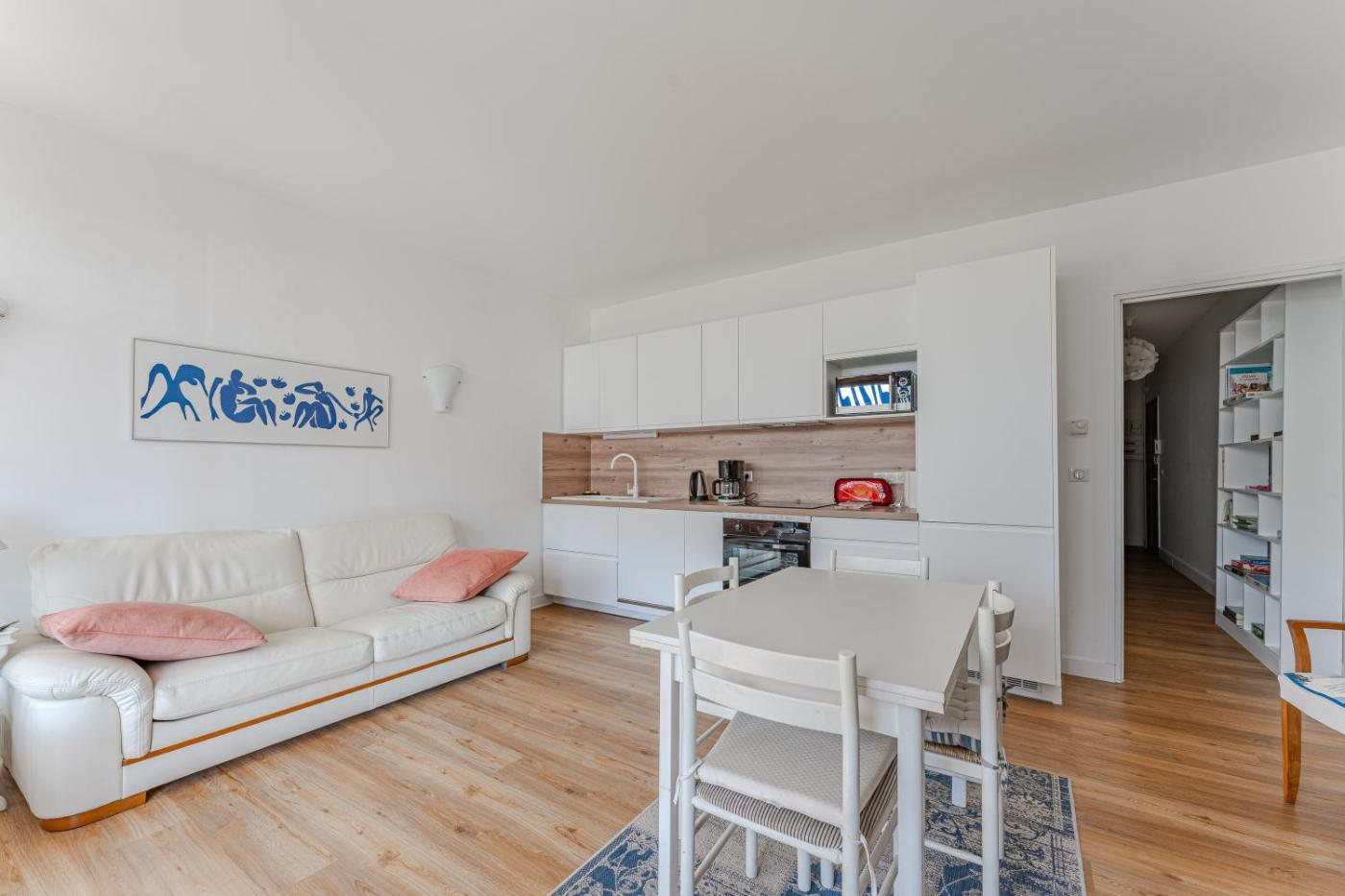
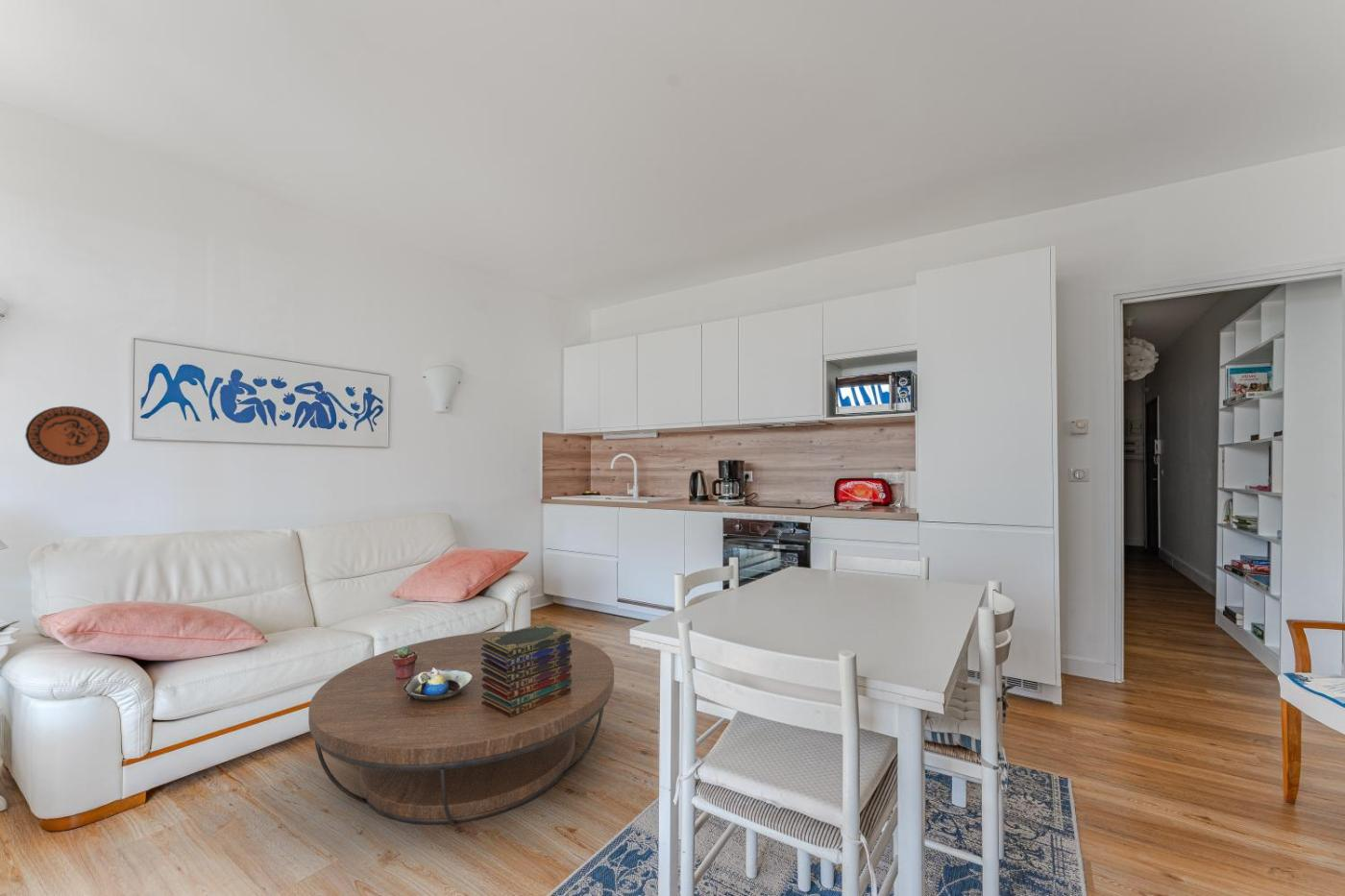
+ decorative bowl (428, 682)
+ potted succulent (404, 660)
+ coffee table (474, 719)
+ book stack (526, 666)
+ decorative plate (69, 435)
